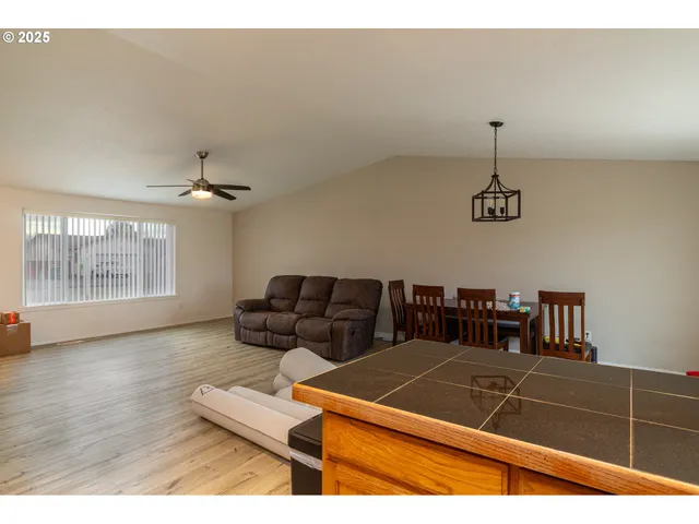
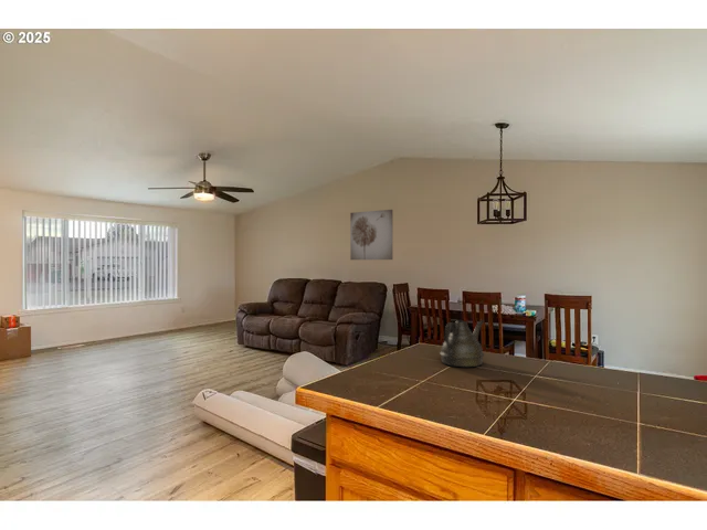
+ wall art (370, 235)
+ teapot (466, 340)
